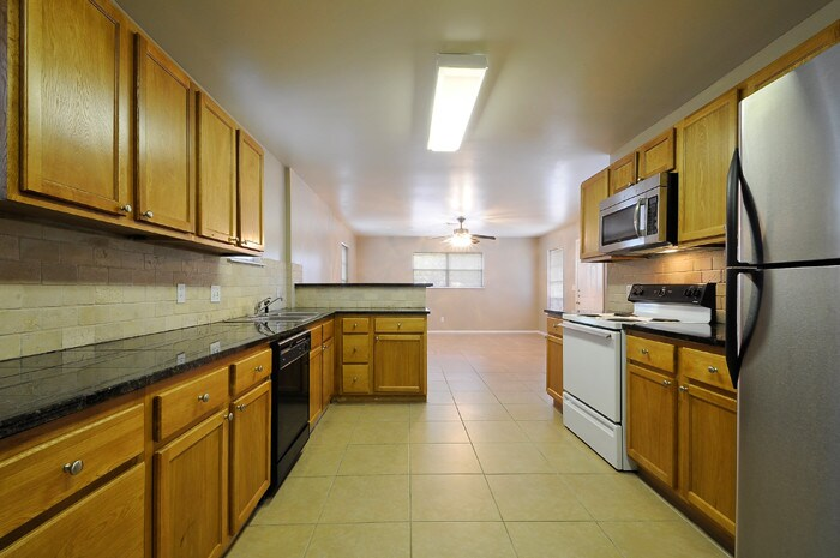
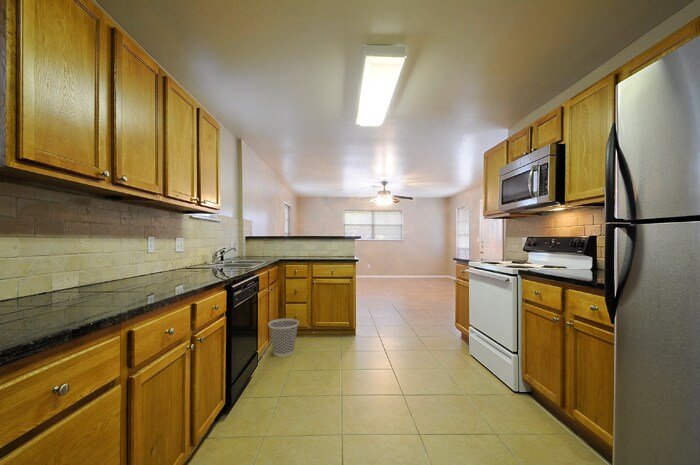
+ wastebasket (283, 337)
